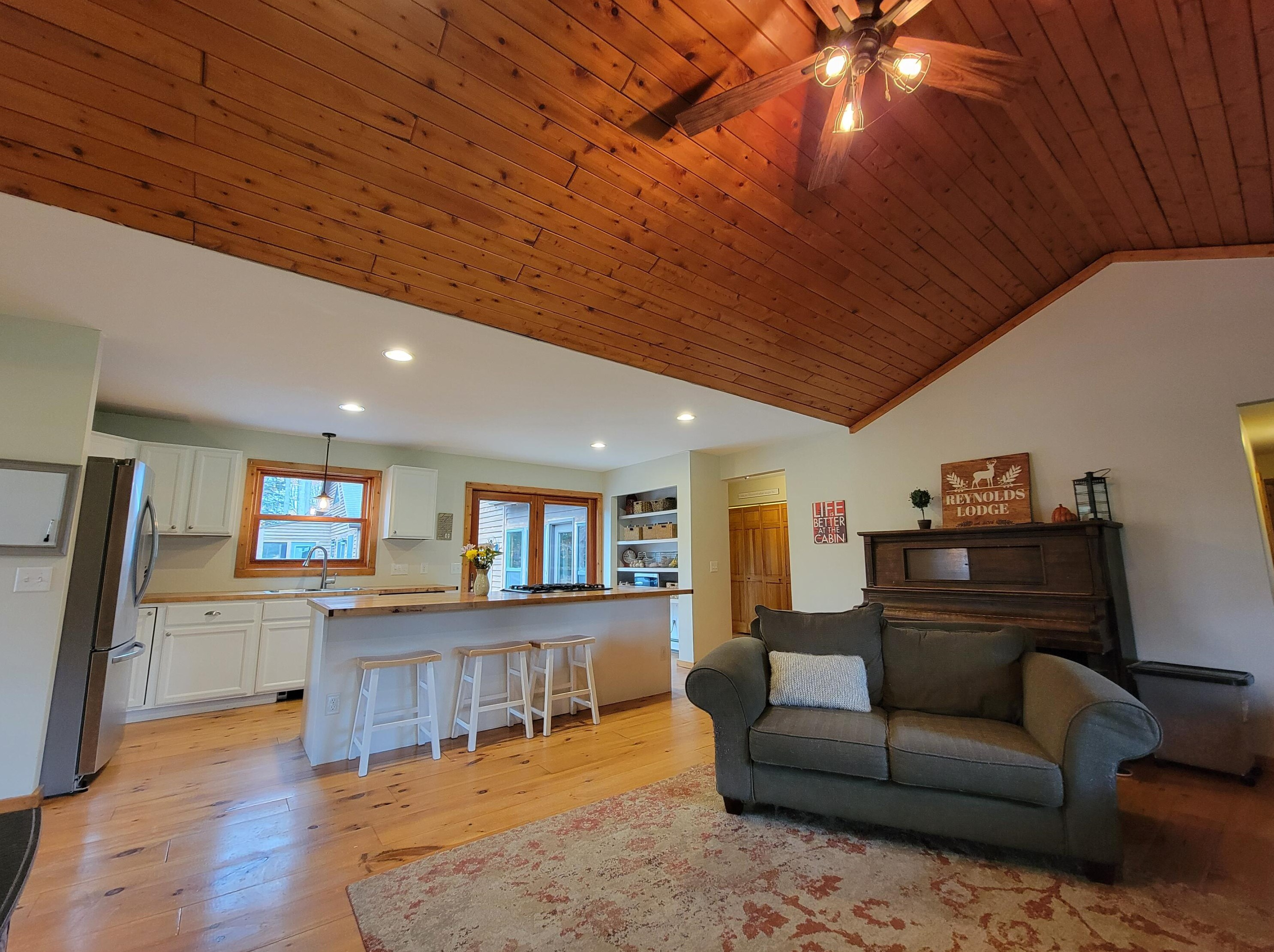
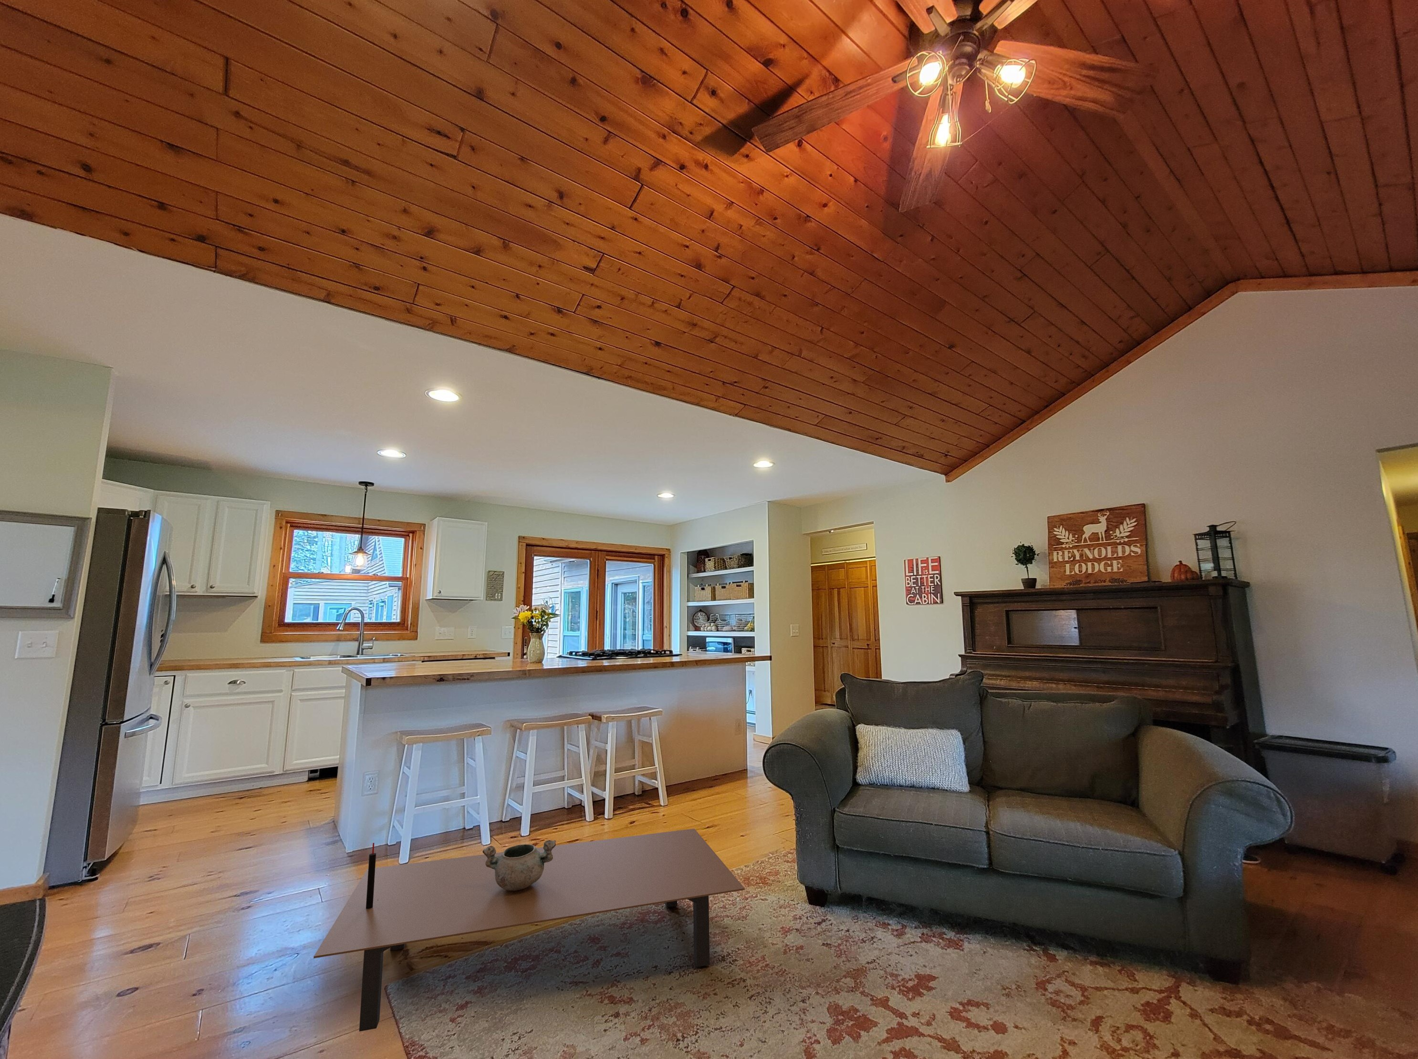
+ decorative bowl (520, 863)
+ coffee table (545, 917)
+ candle (374, 873)
